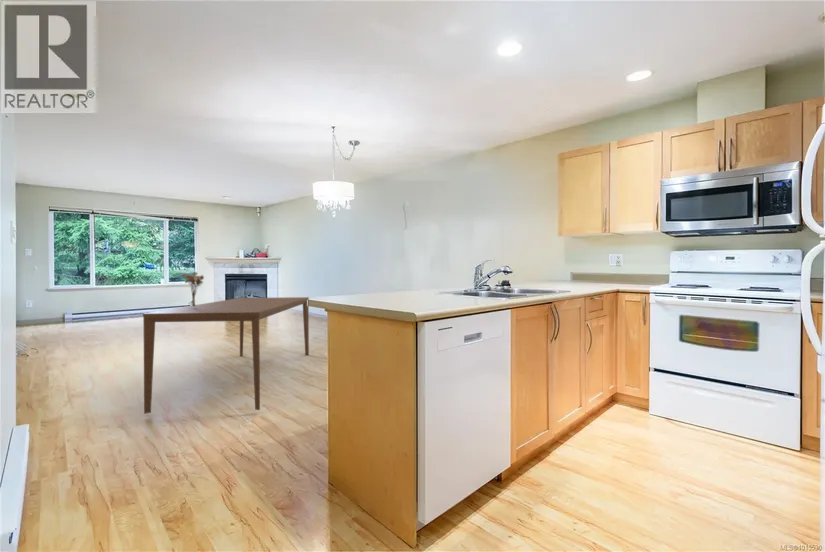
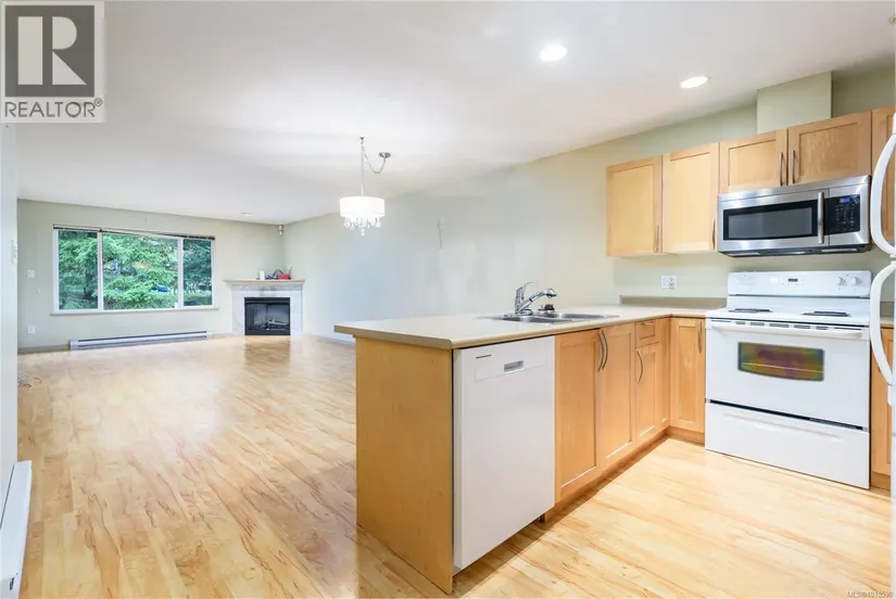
- dining table (242, 340)
- bouquet (194, 289)
